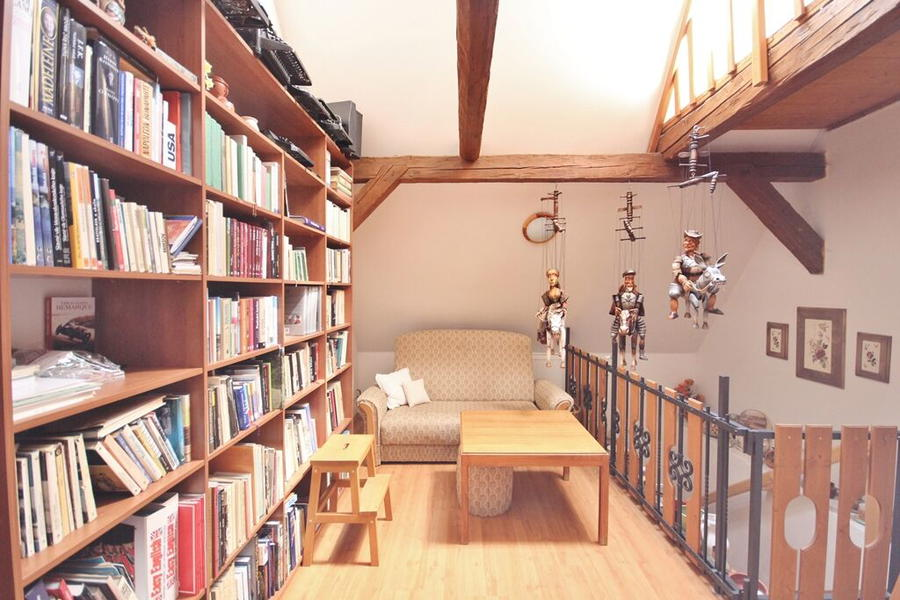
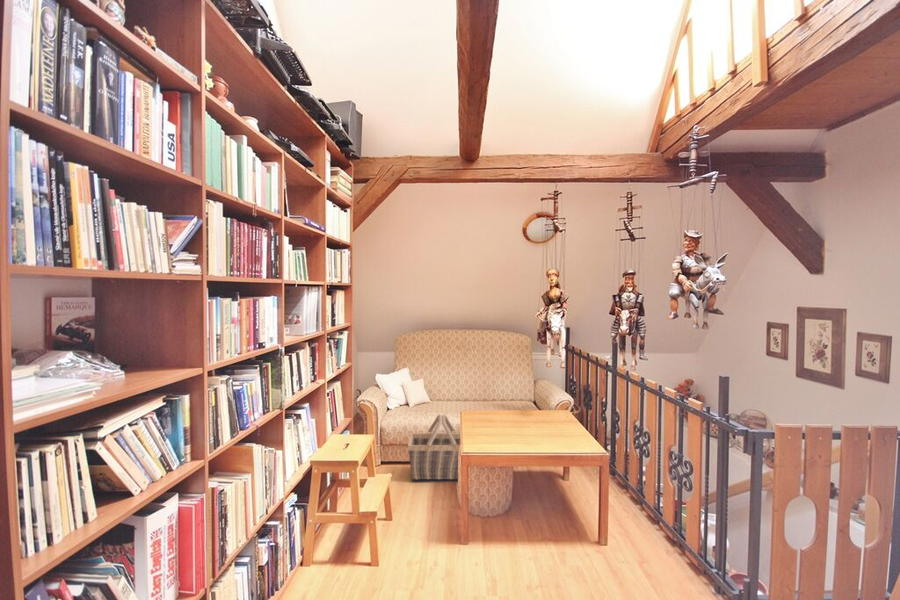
+ basket (441, 446)
